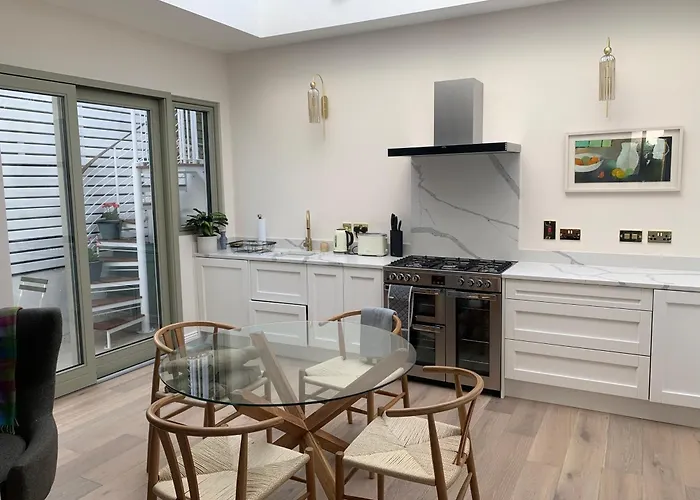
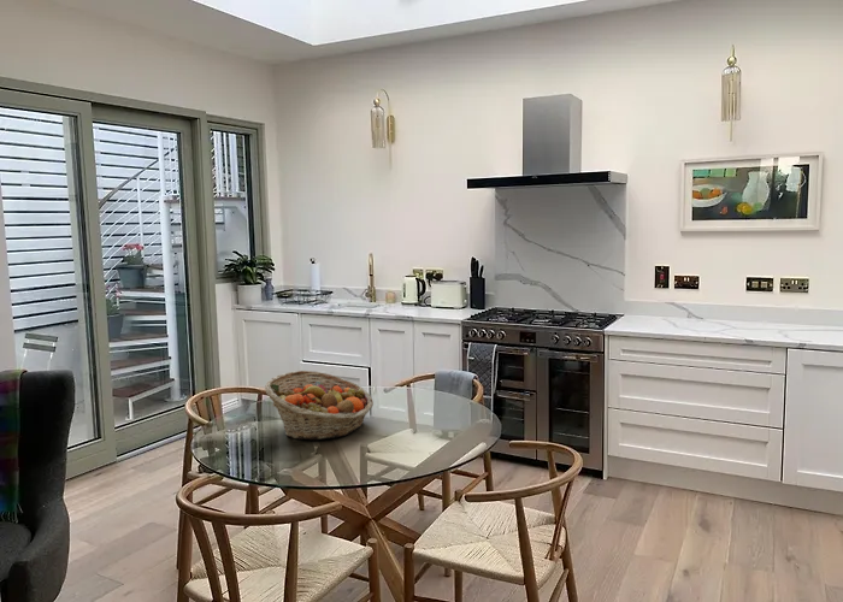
+ fruit basket (319, 402)
